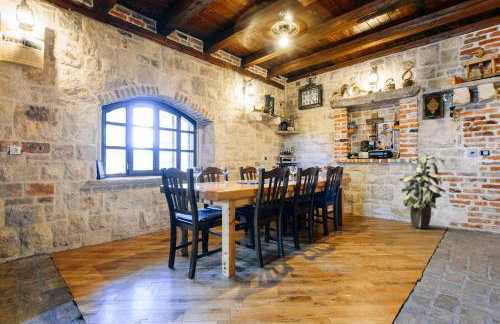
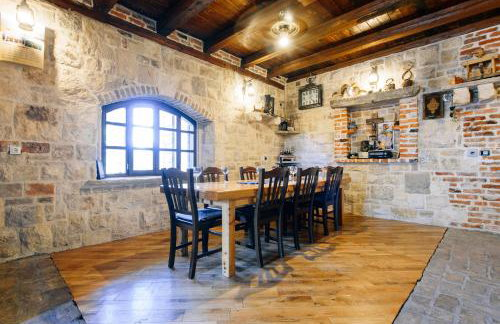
- indoor plant (419, 189)
